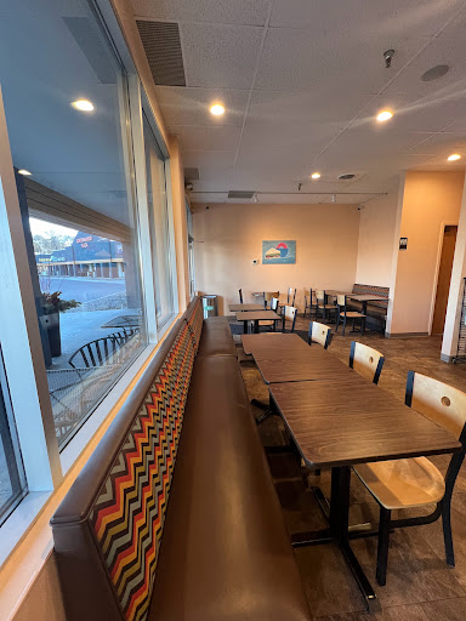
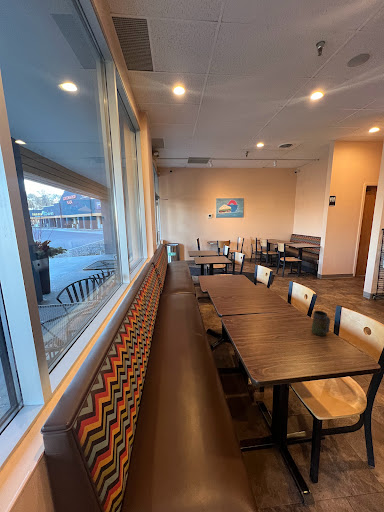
+ mug (321, 324)
